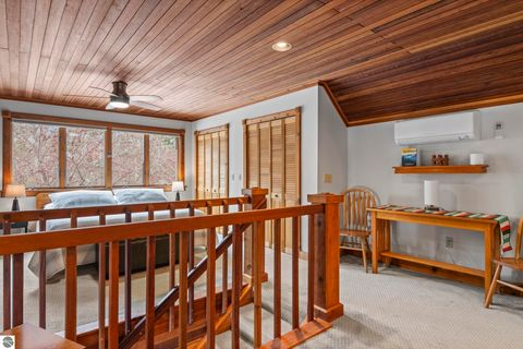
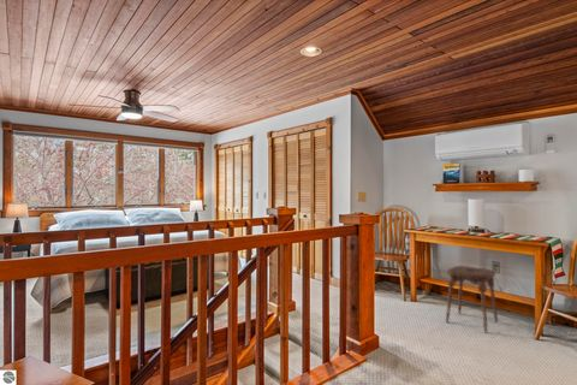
+ stool (462, 294)
